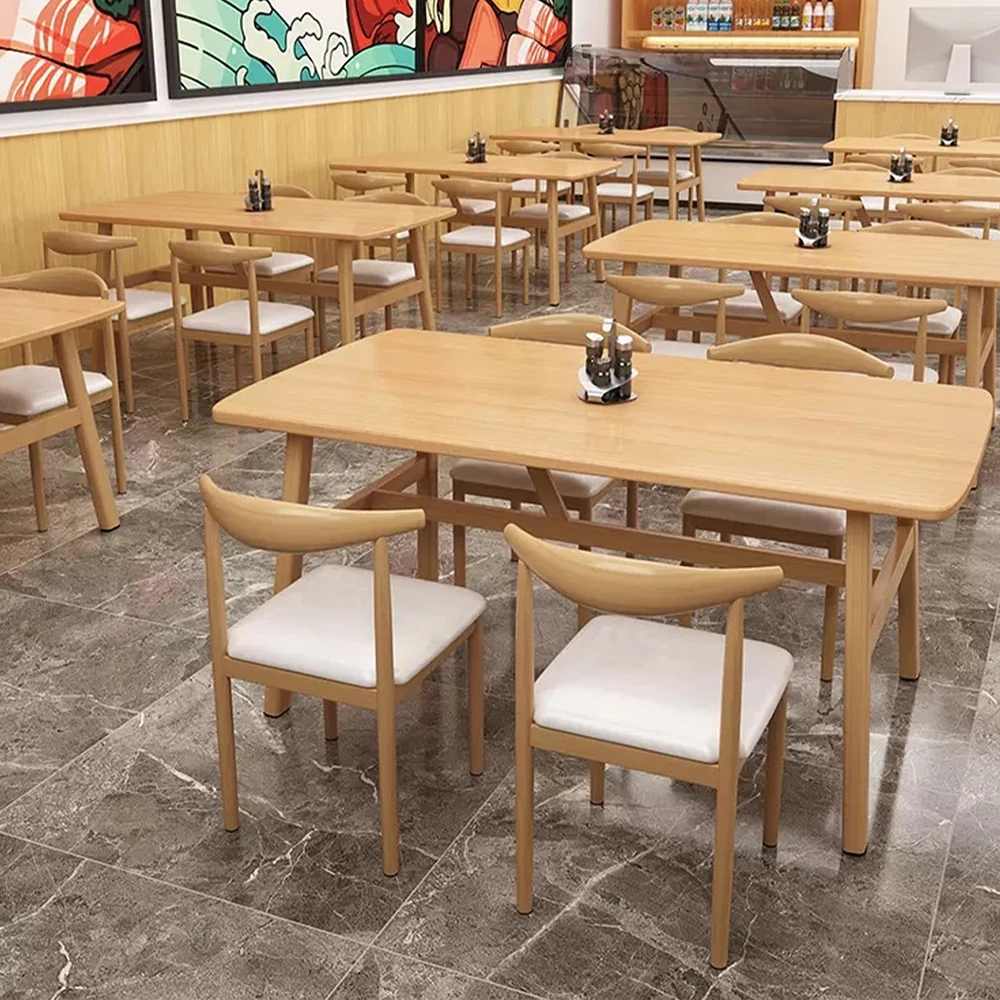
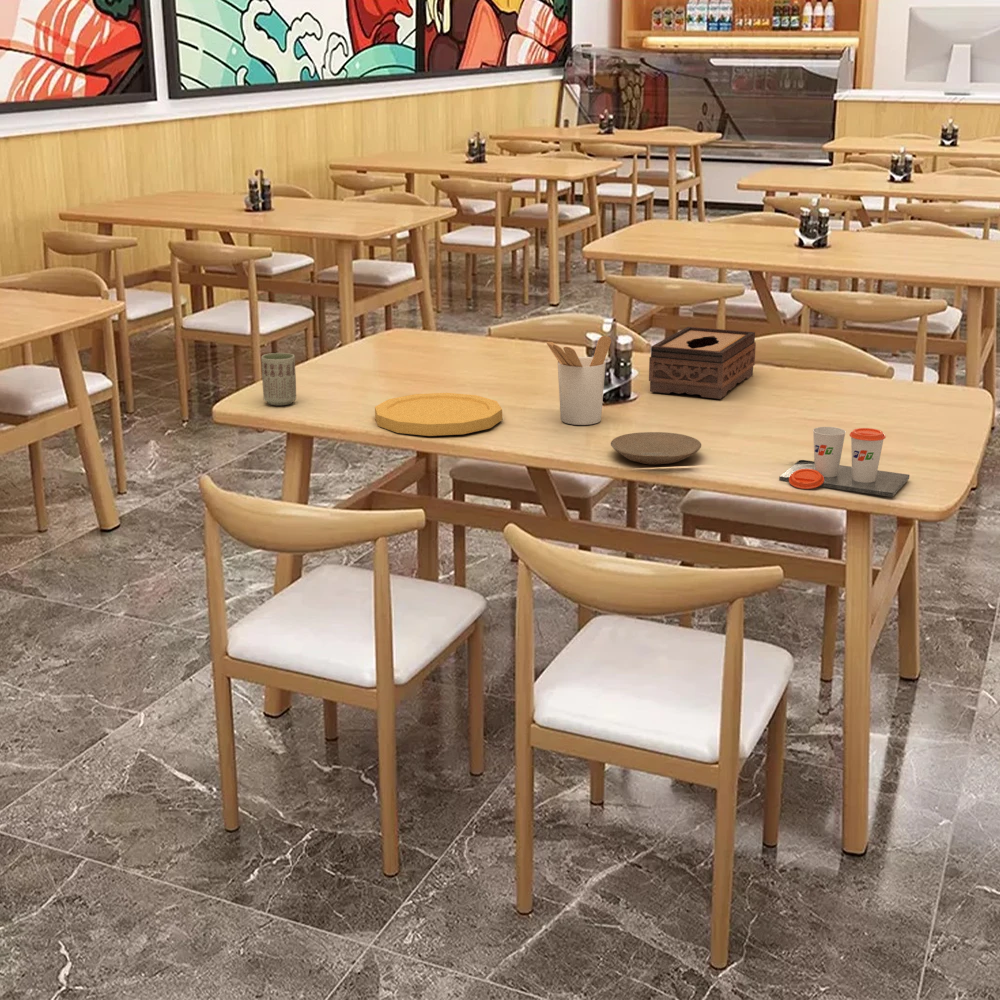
+ tissue box (703, 361)
+ utensil holder (575, 379)
+ cup (279, 379)
+ cup (840, 456)
+ plate (655, 450)
+ plate (438, 413)
